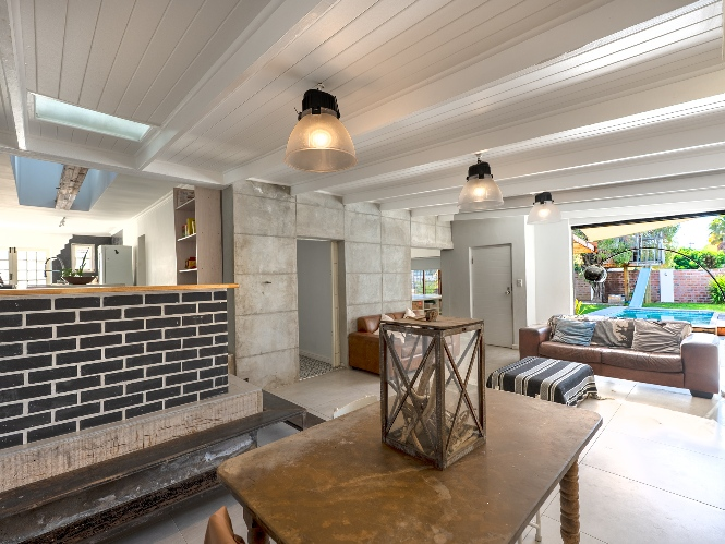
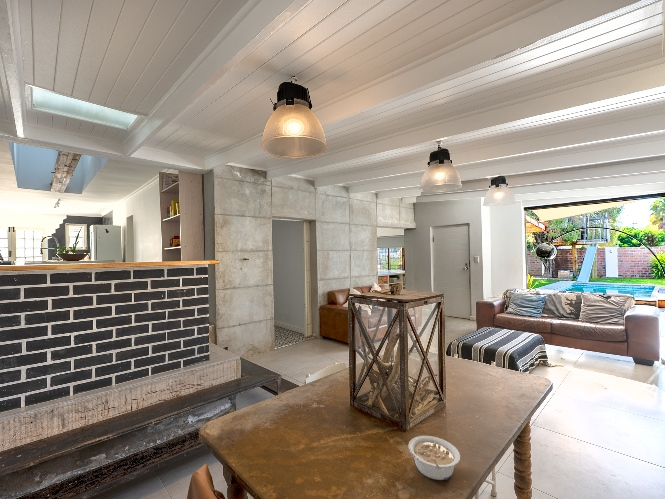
+ legume (435, 458)
